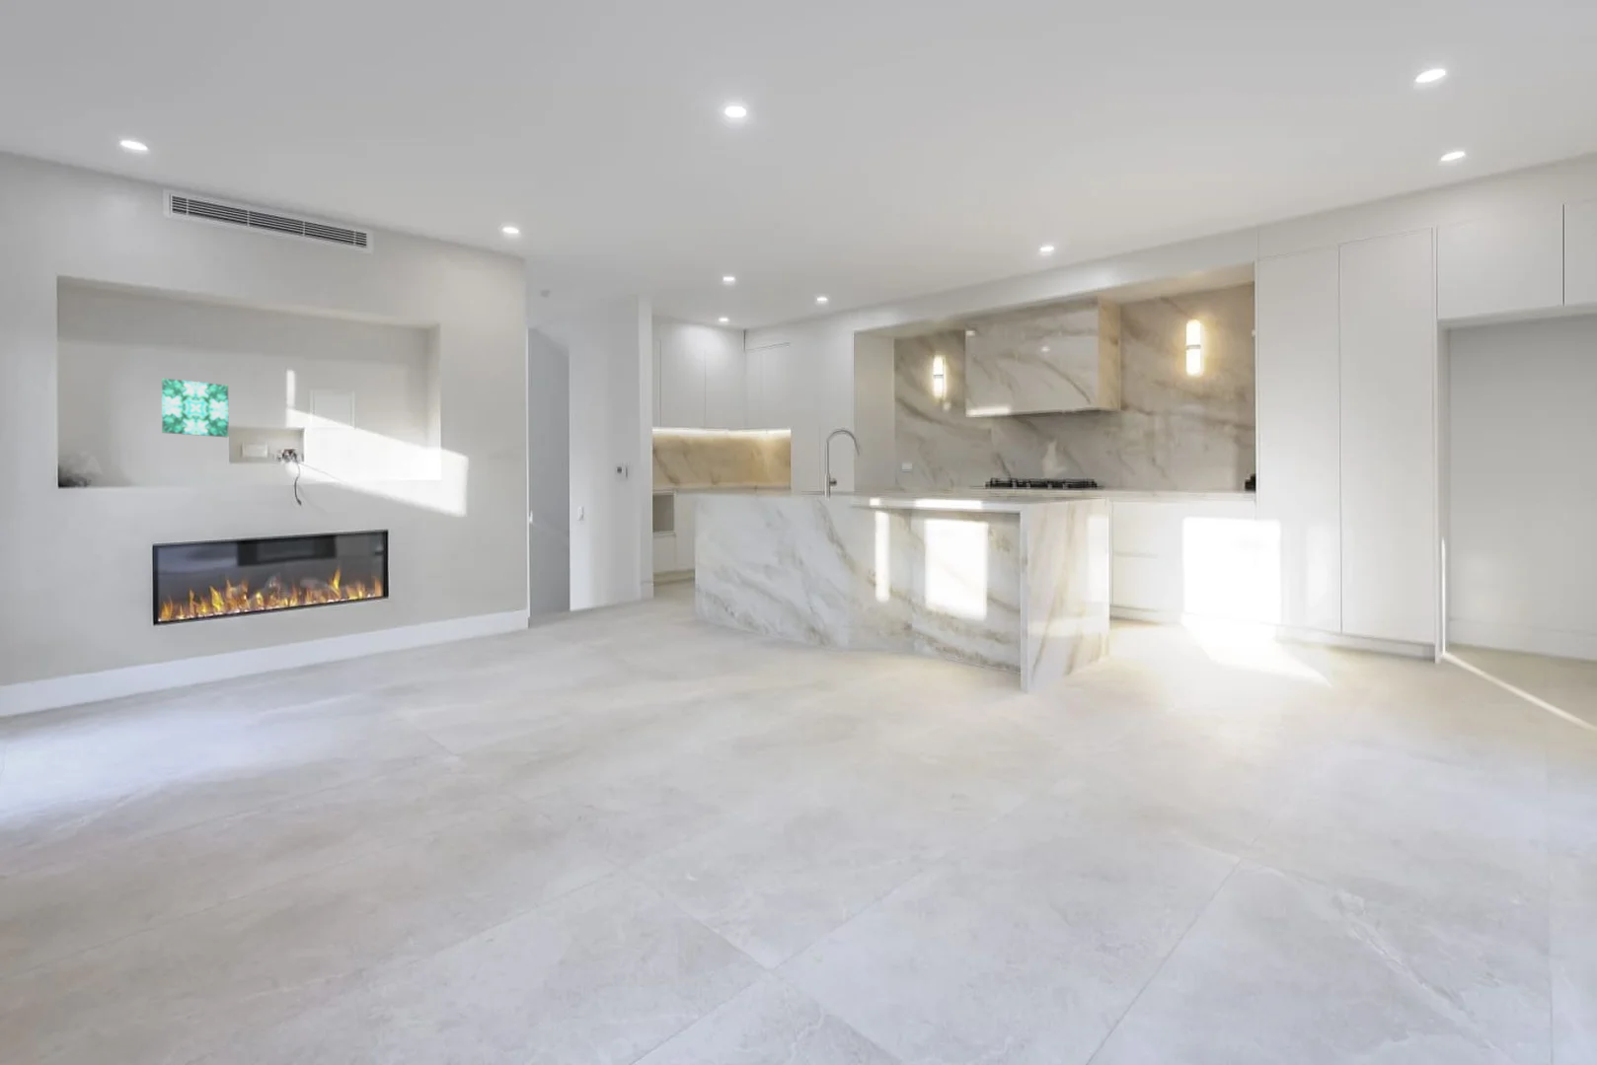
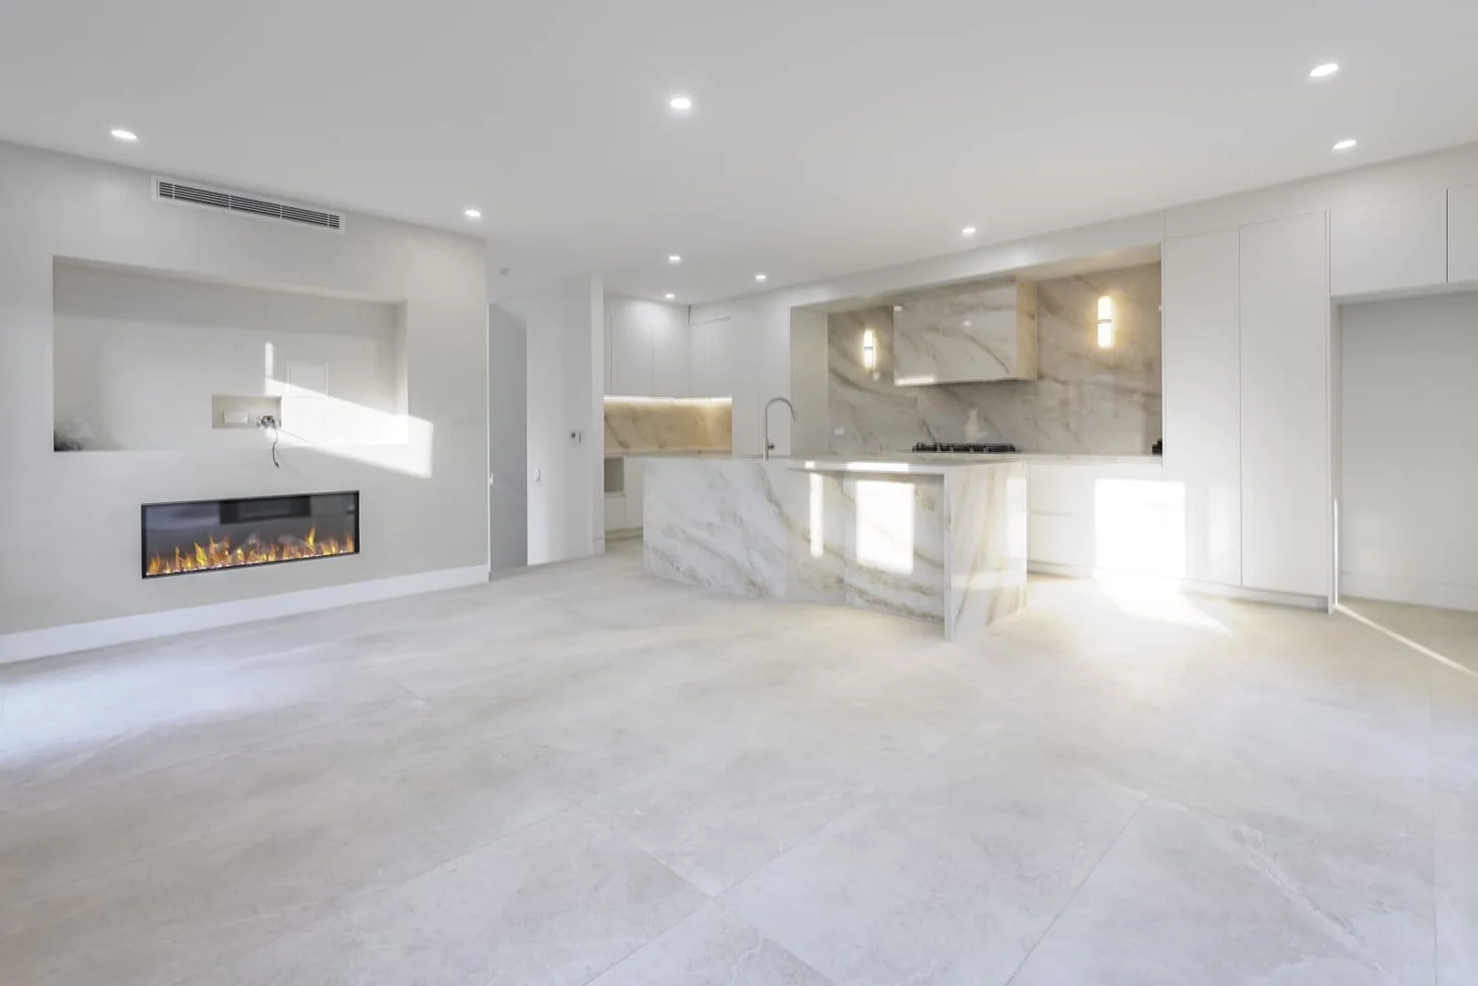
- wall art (195, 408)
